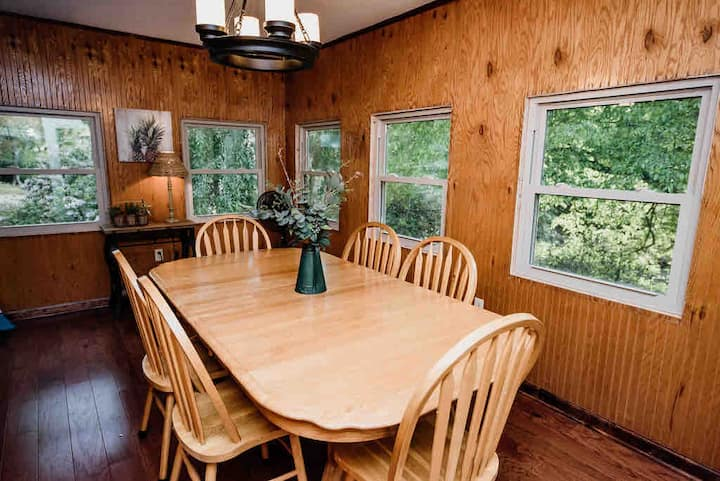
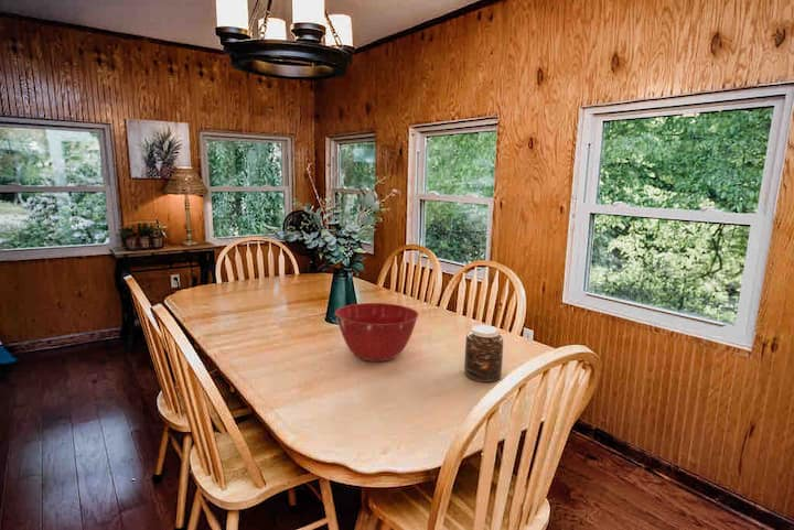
+ mixing bowl (376, 333)
+ jar (483, 351)
